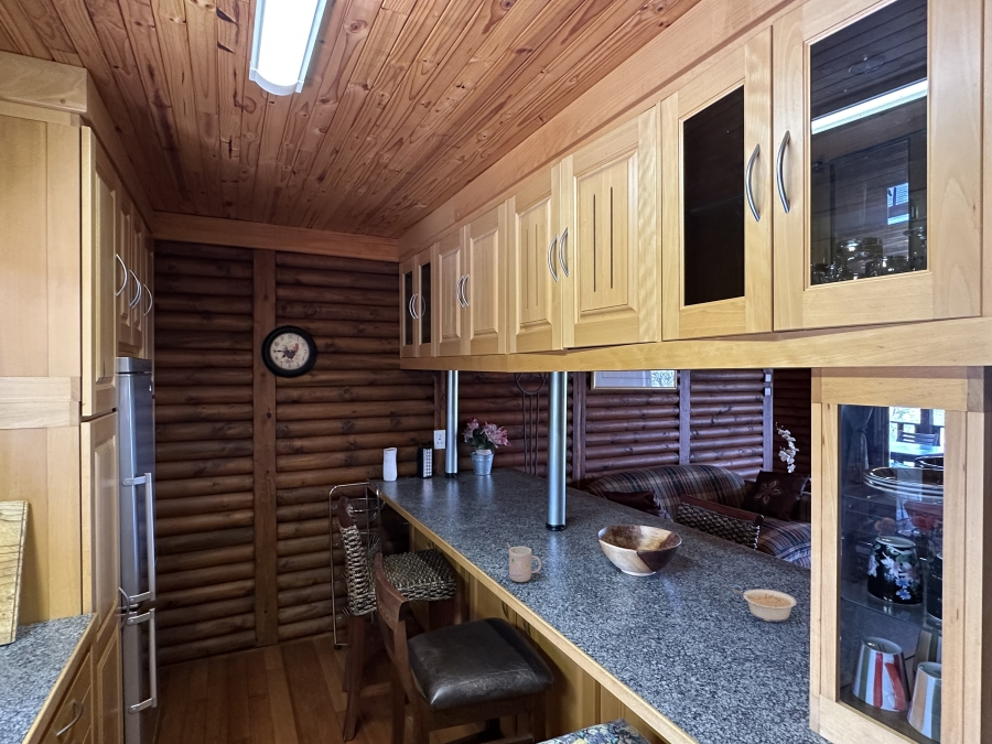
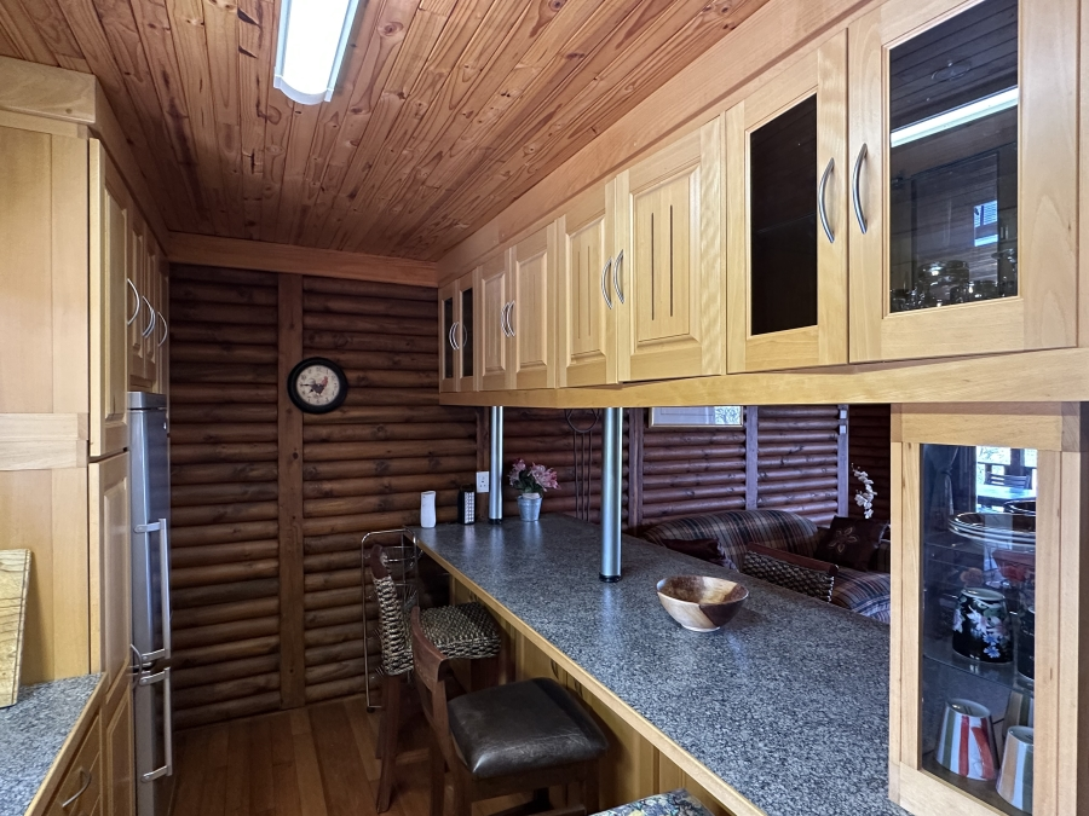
- legume (767, 604)
- mug (524, 561)
